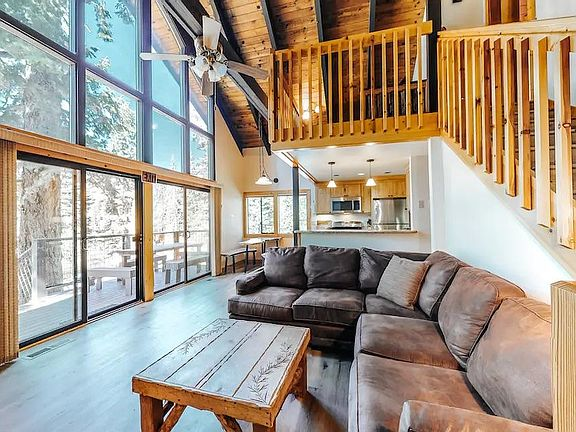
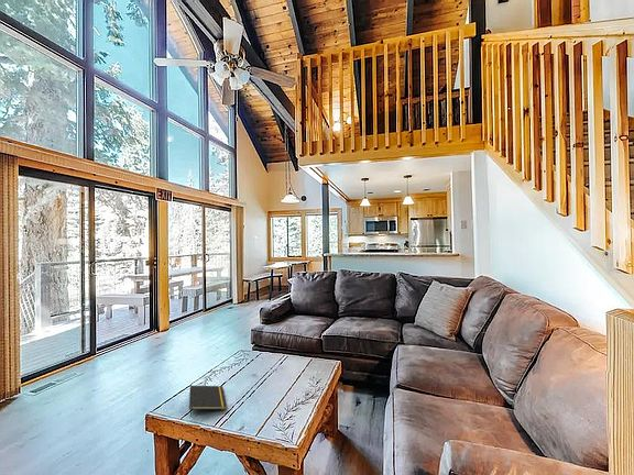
+ notepad (207, 396)
